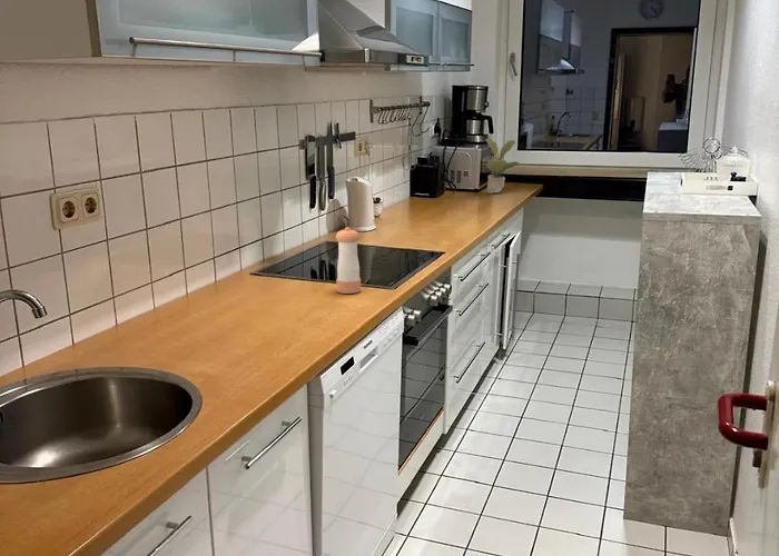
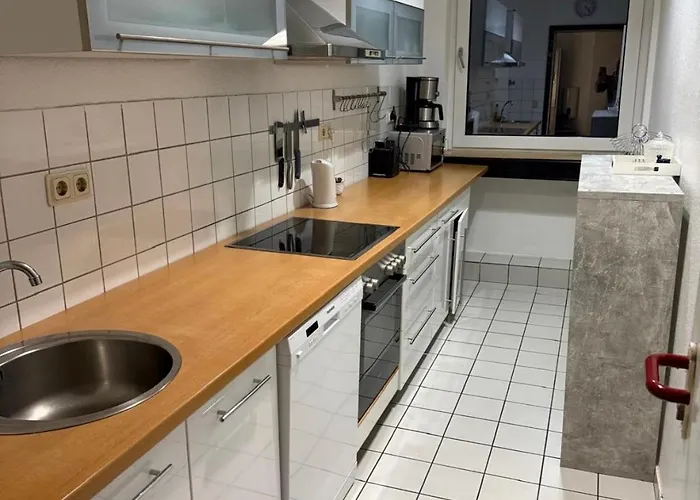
- pepper shaker (347, 259)
- potted plant (502, 165)
